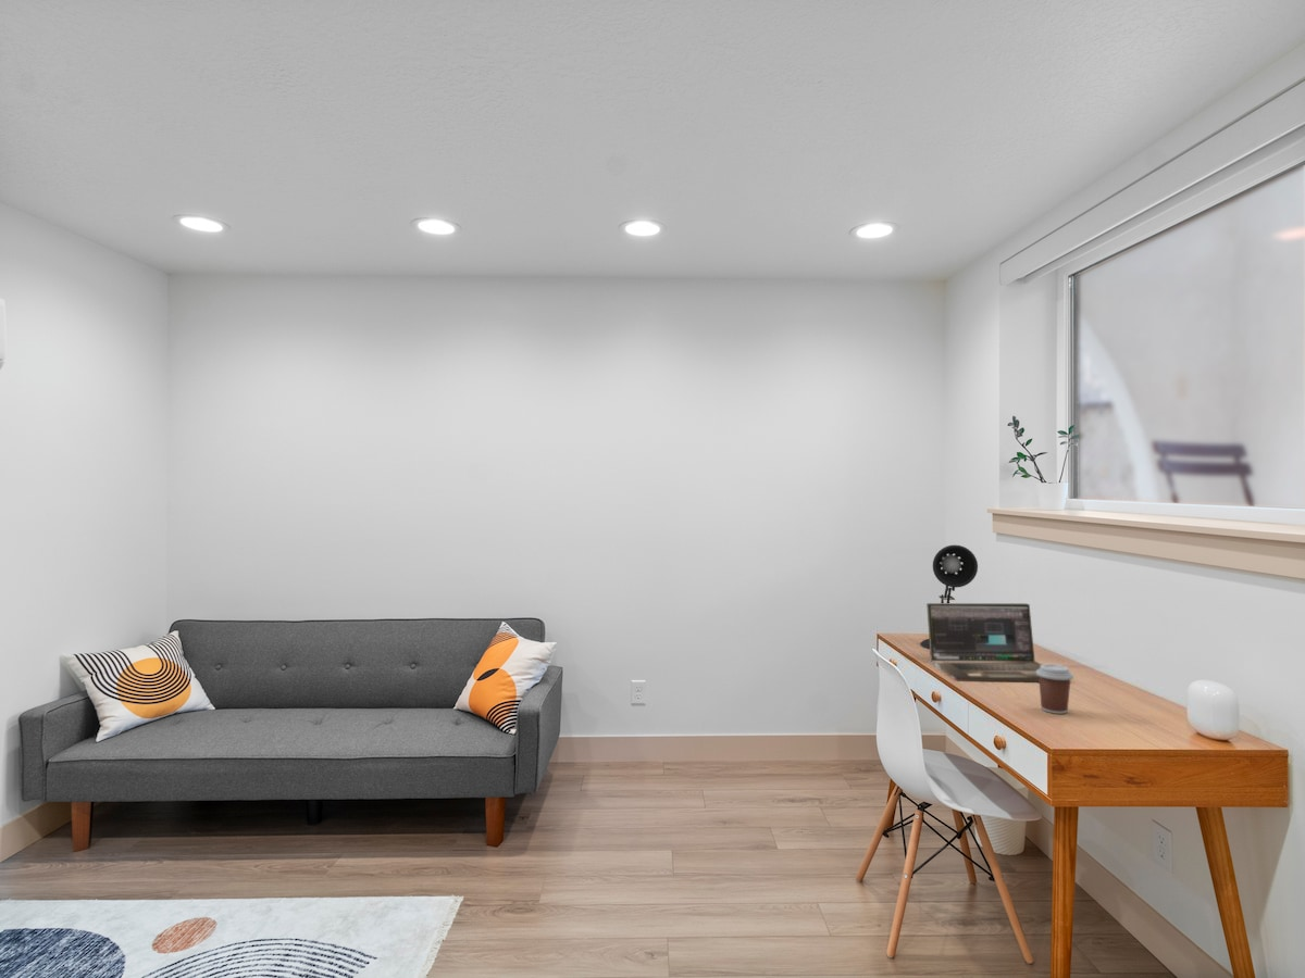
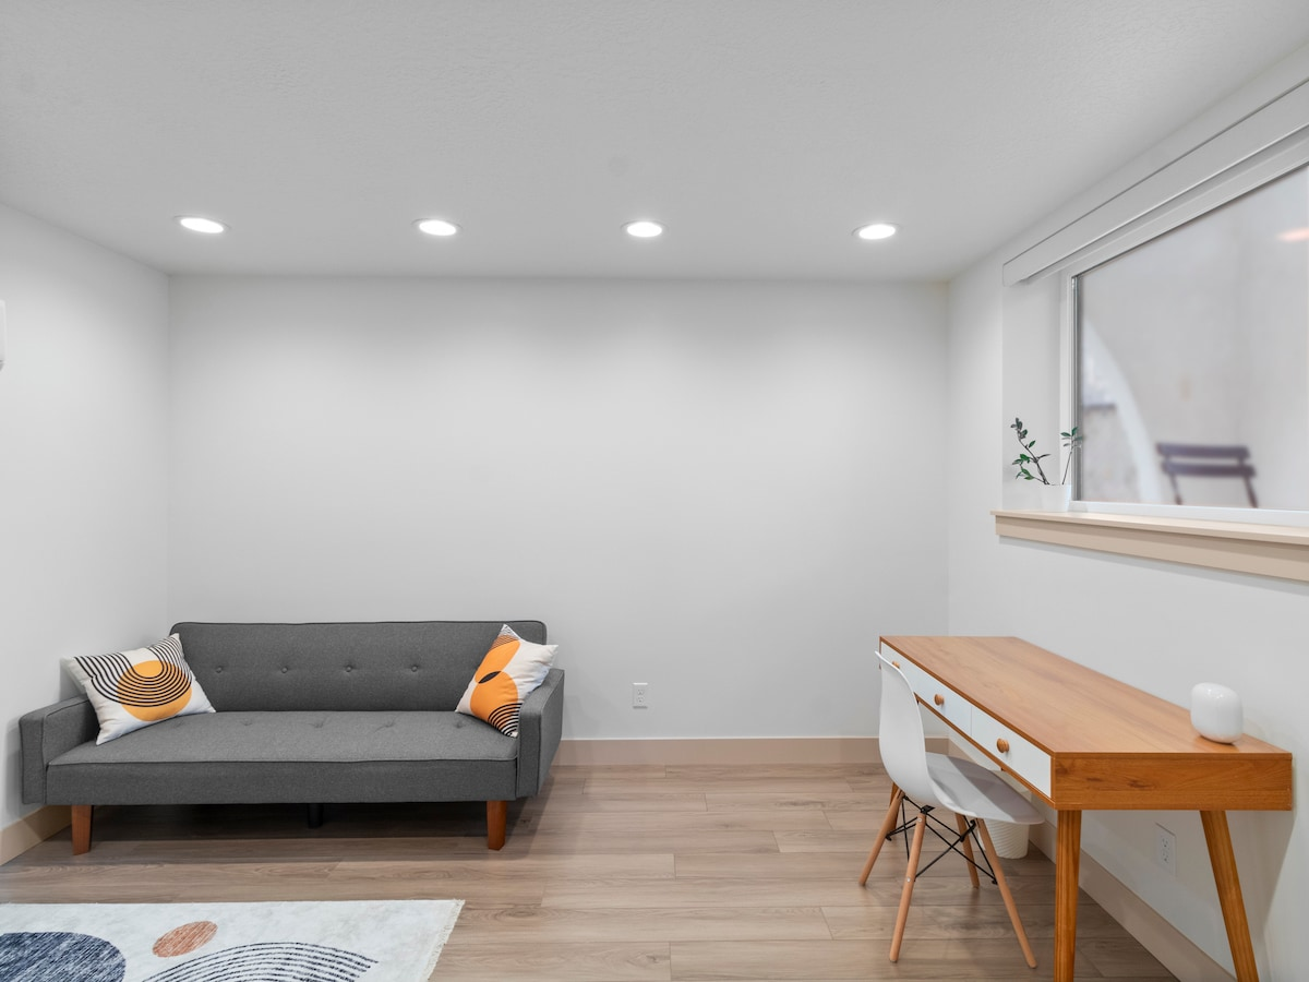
- coffee cup (1054, 688)
- laptop (993, 640)
- desk lamp (948, 594)
